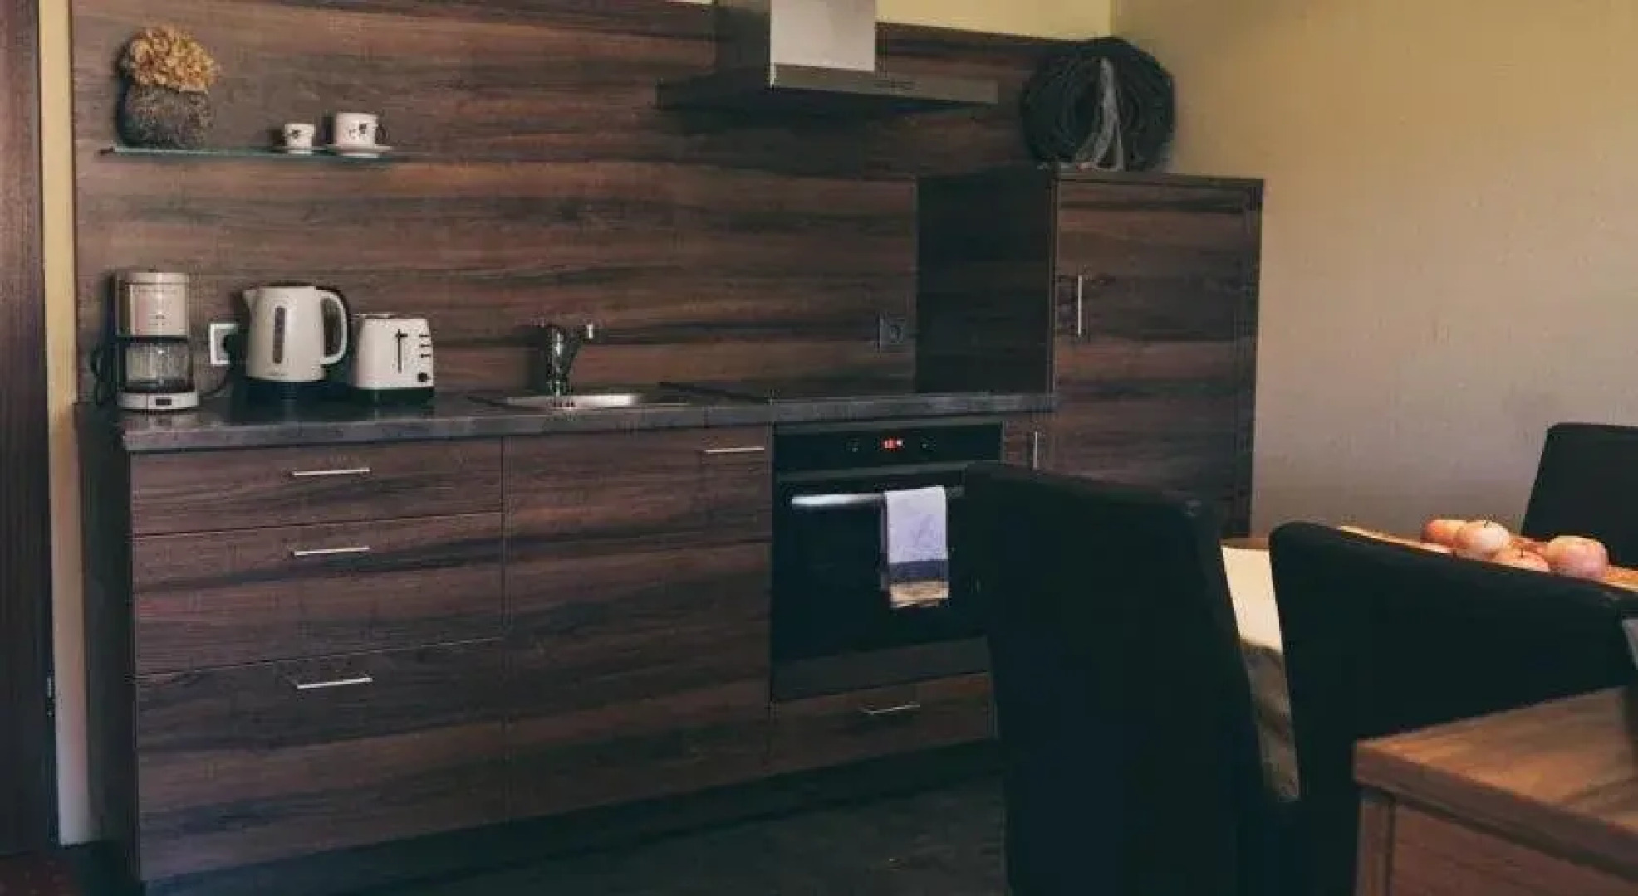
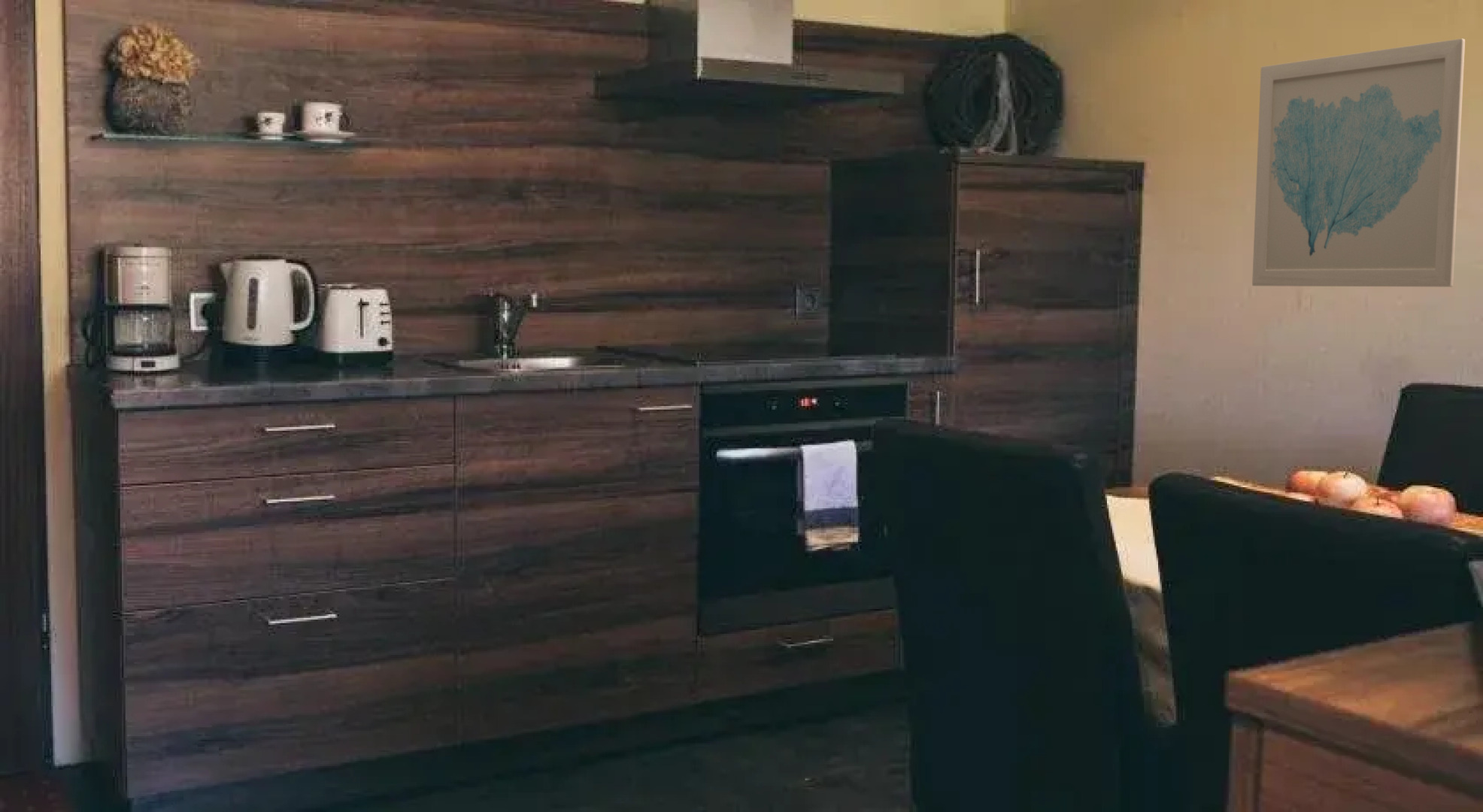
+ wall art (1351, 170)
